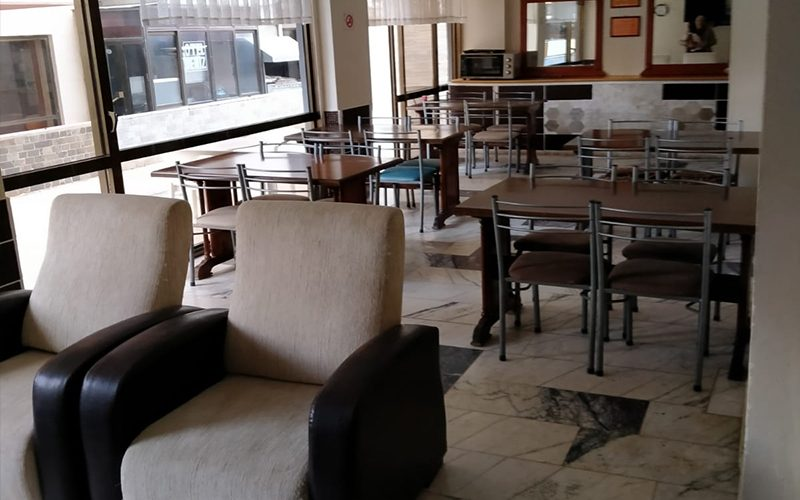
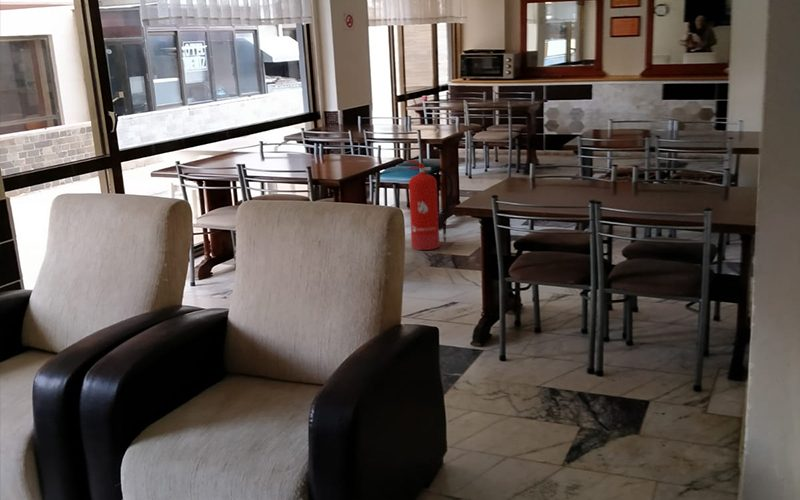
+ fire extinguisher (431, 203)
